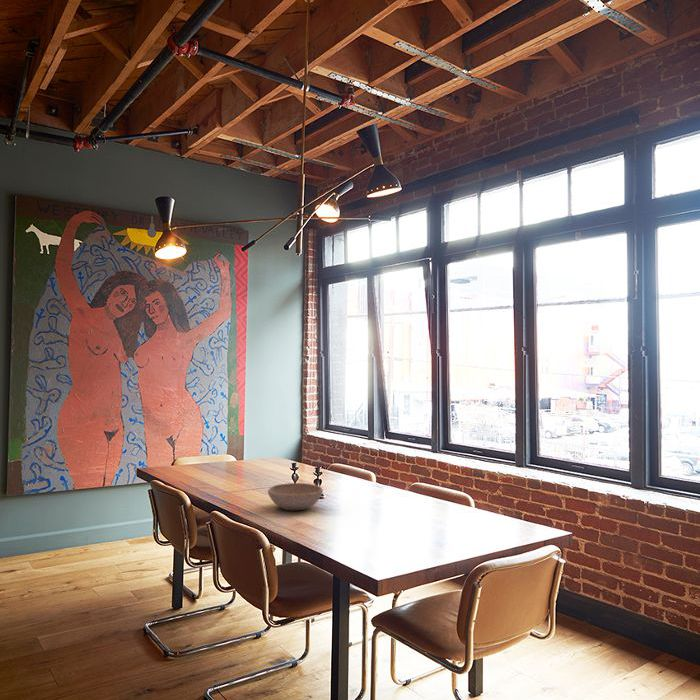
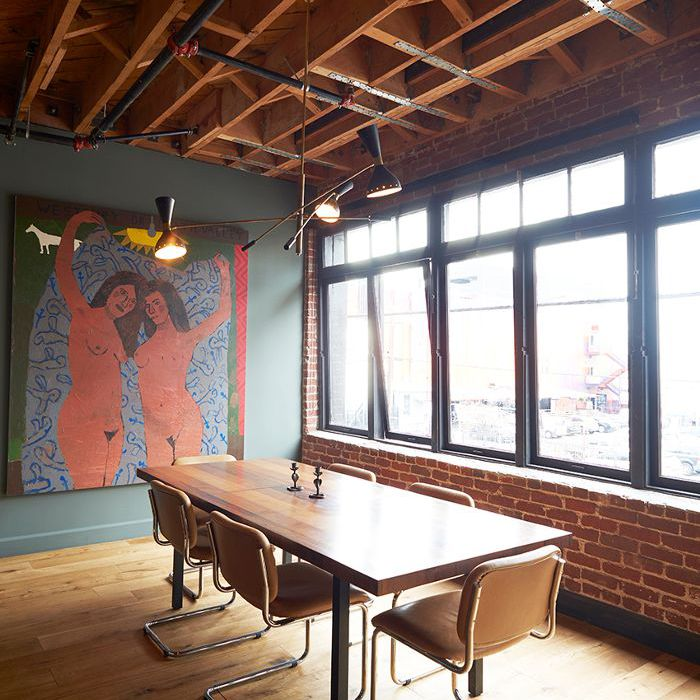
- bowl (295, 497)
